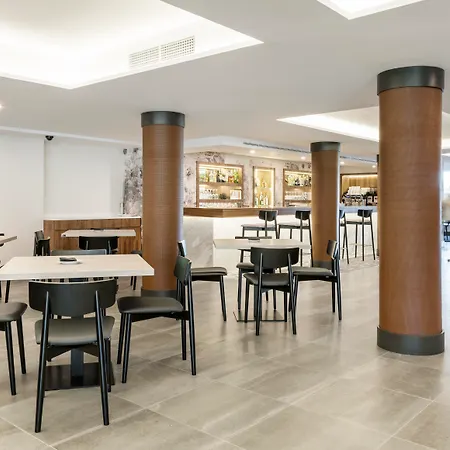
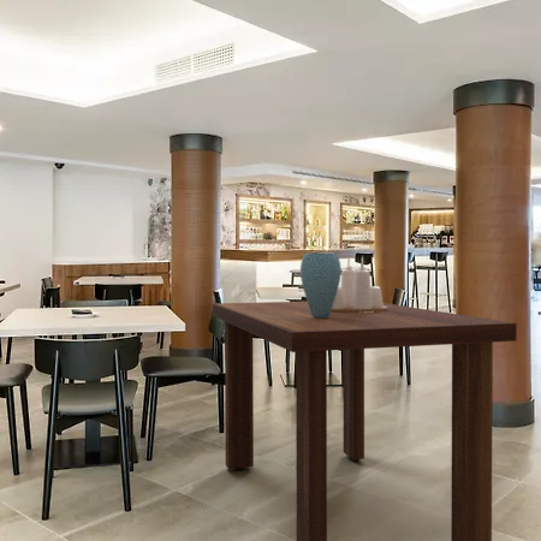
+ vase (320, 285)
+ condiment set (355, 283)
+ dining table (344, 408)
